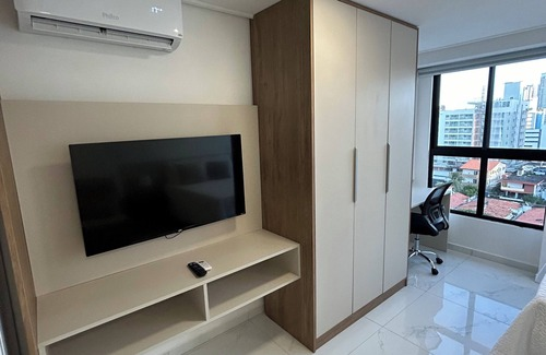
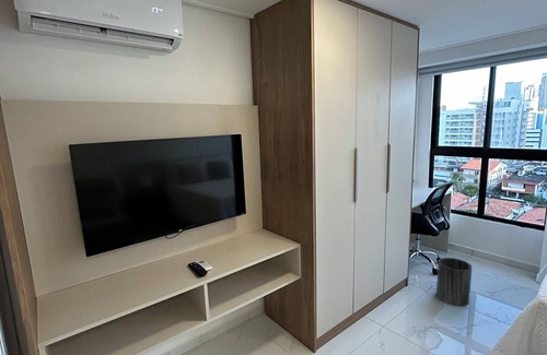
+ trash can (453, 281)
